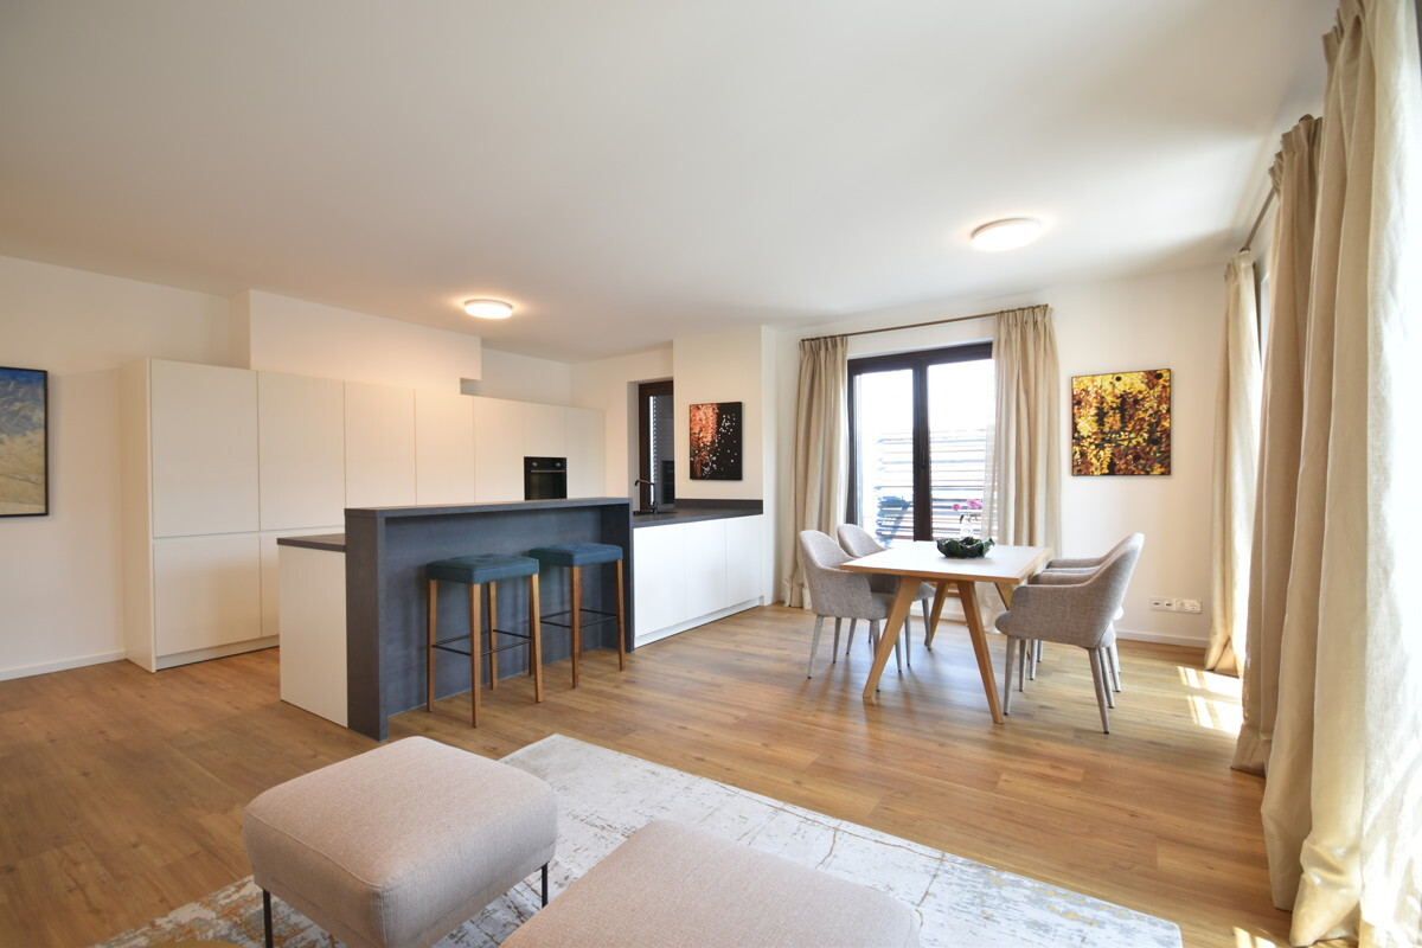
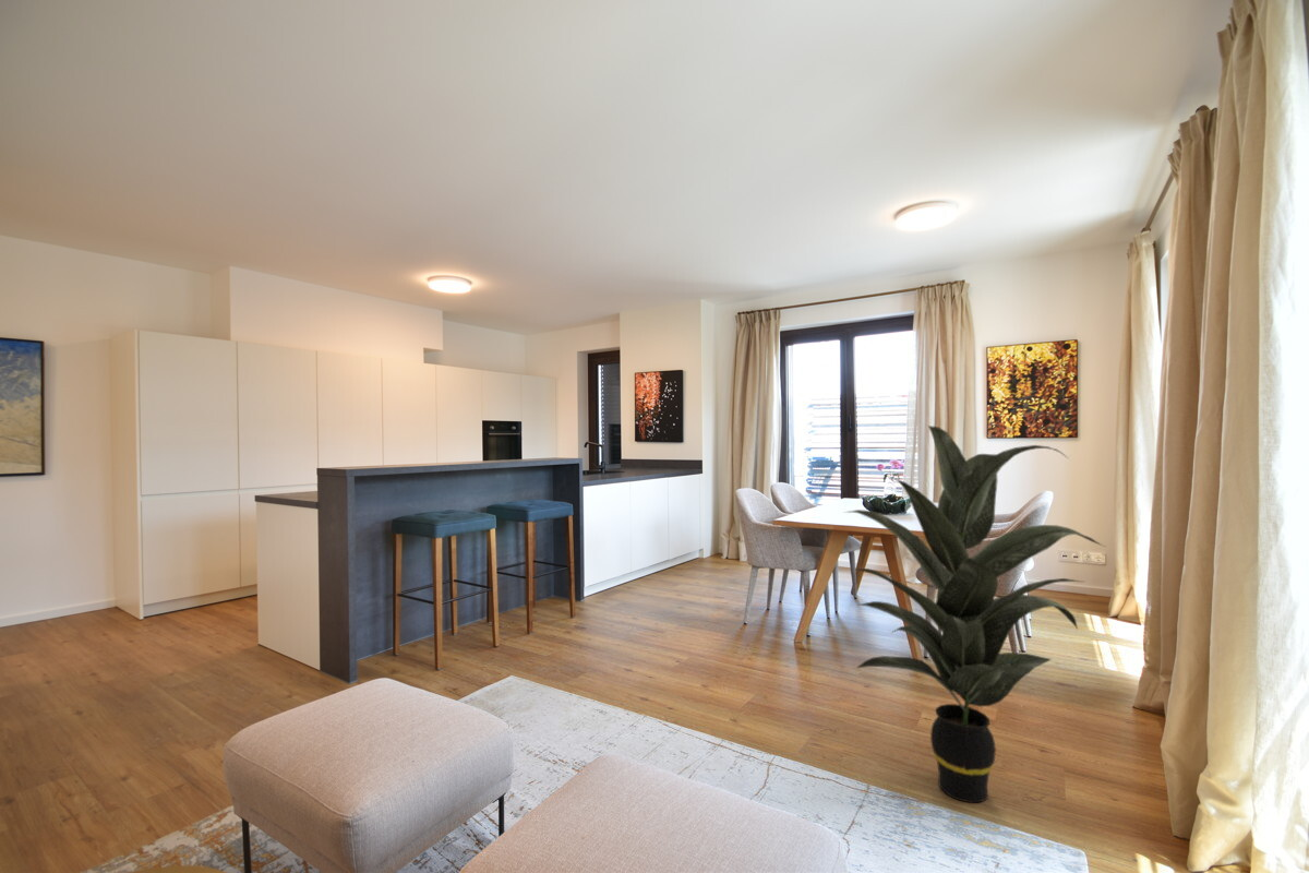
+ indoor plant (960, 602)
